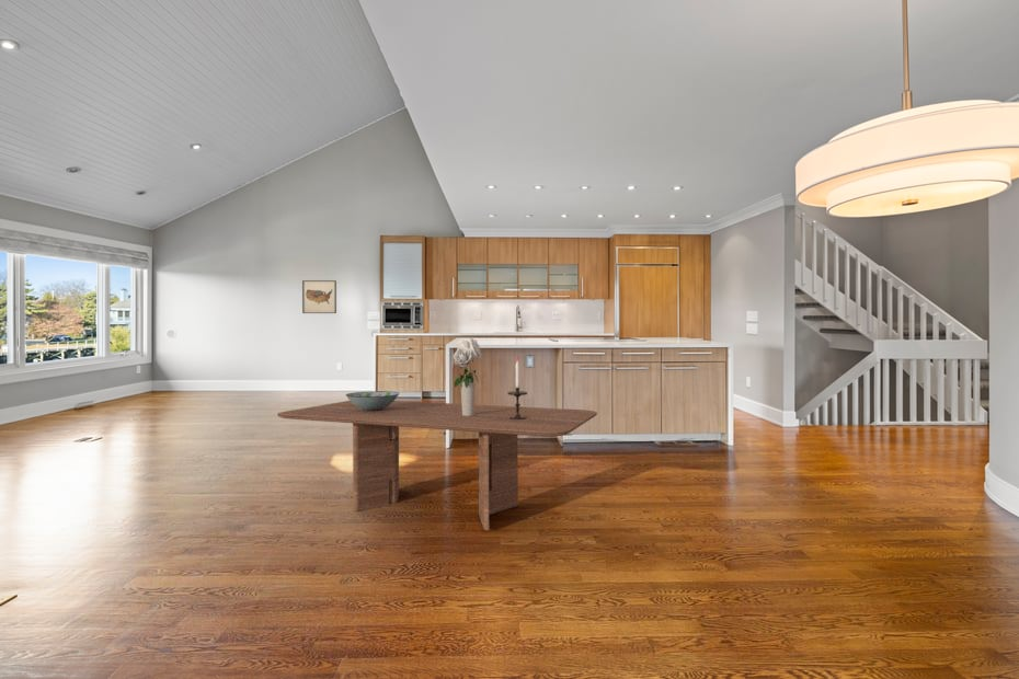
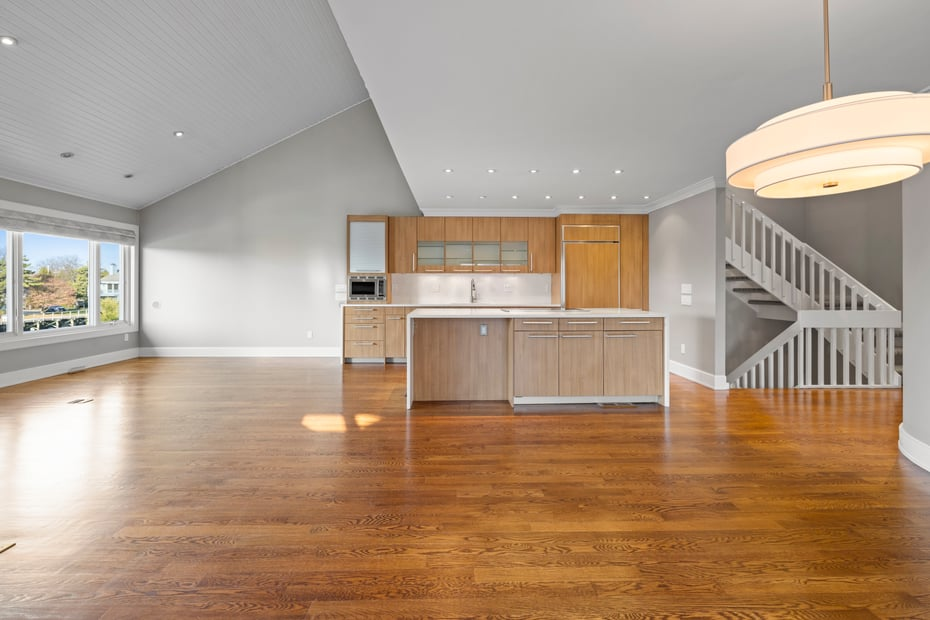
- dining table (437, 428)
- candlestick (517, 385)
- decorative bowl (373, 401)
- wall art (319, 297)
- bouquet (466, 376)
